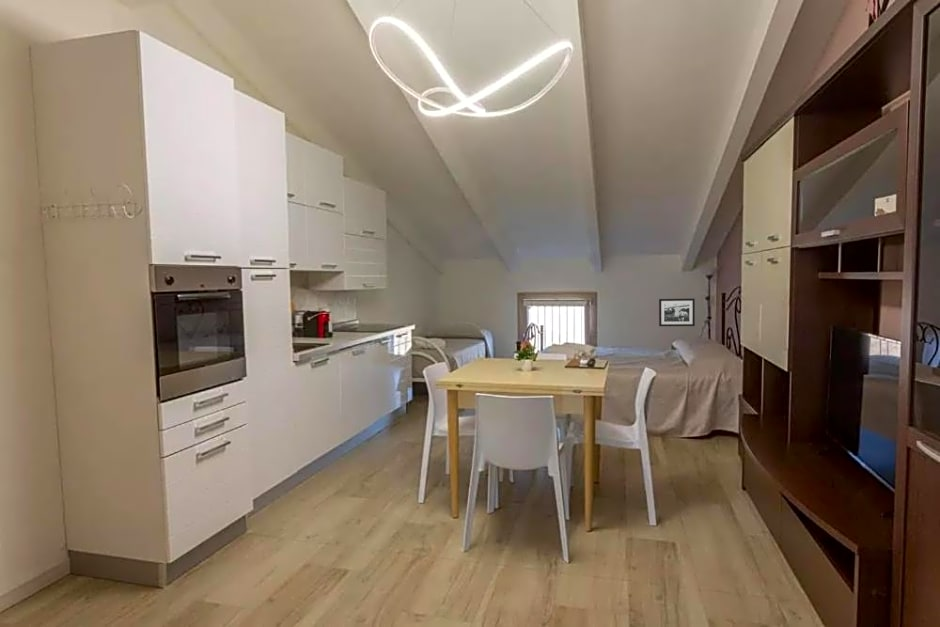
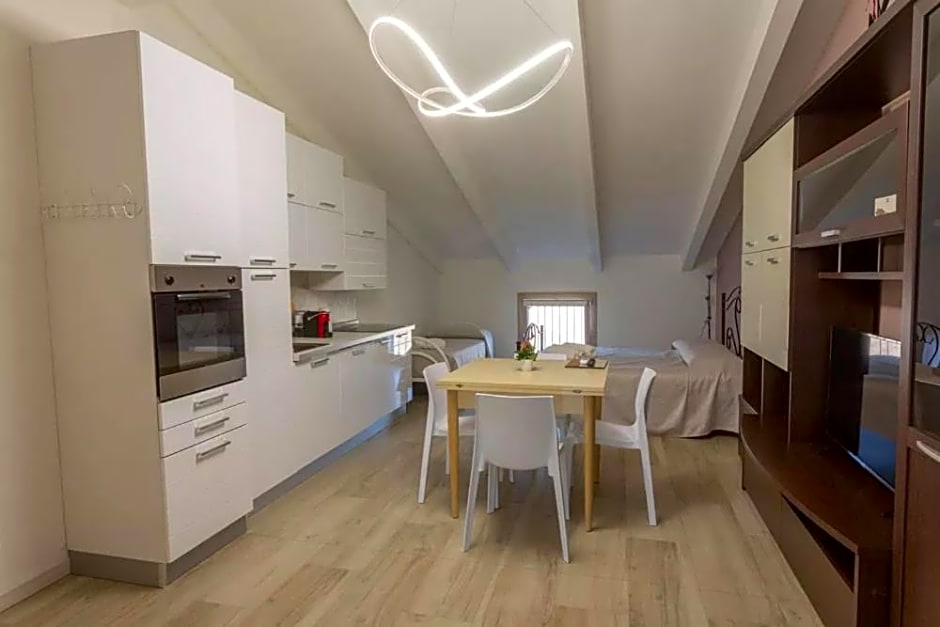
- picture frame (676, 312)
